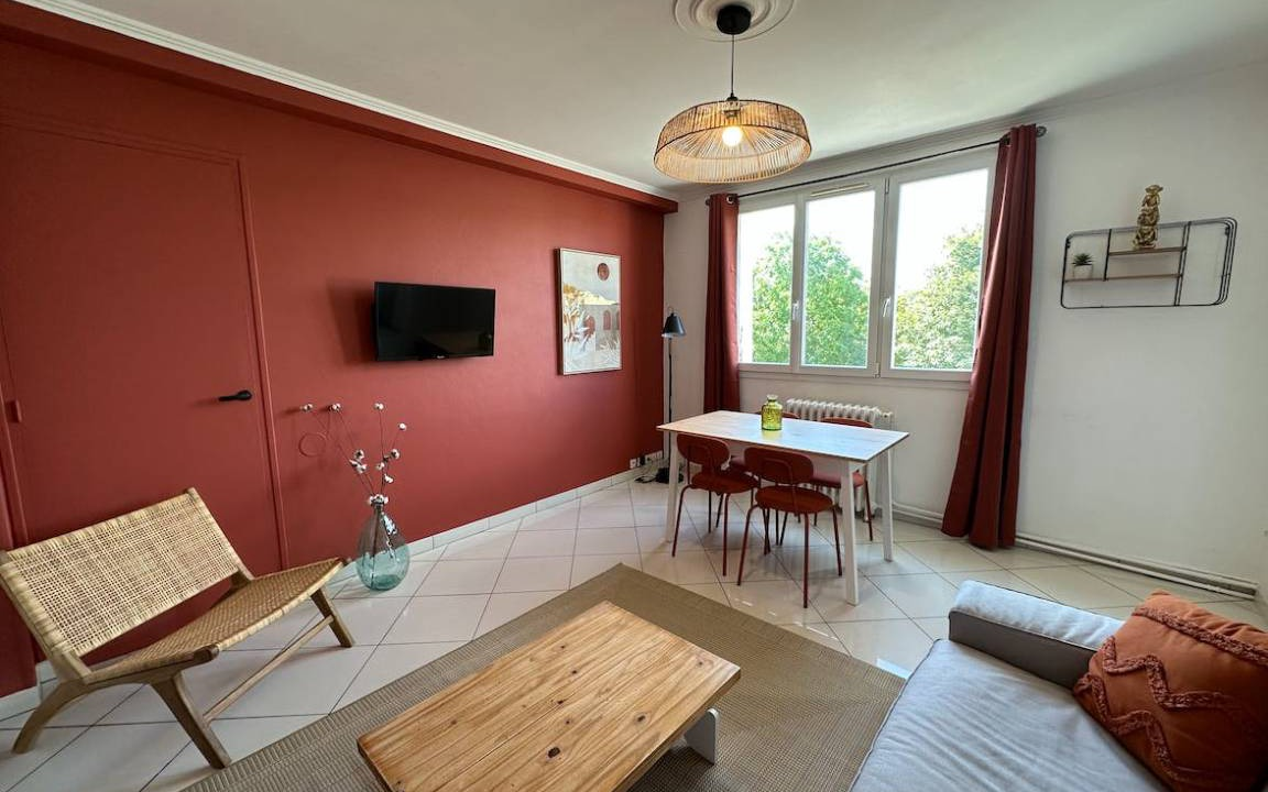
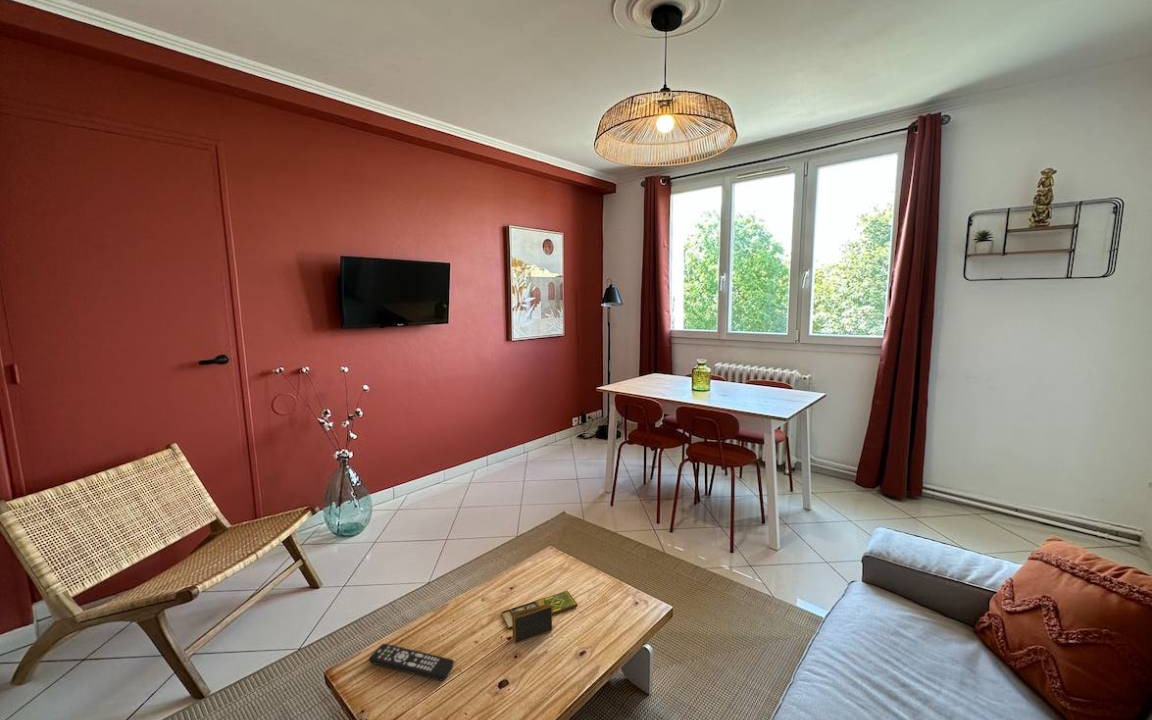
+ board game (543, 604)
+ remote control (411, 662)
